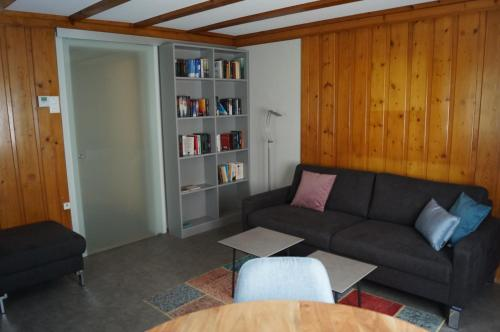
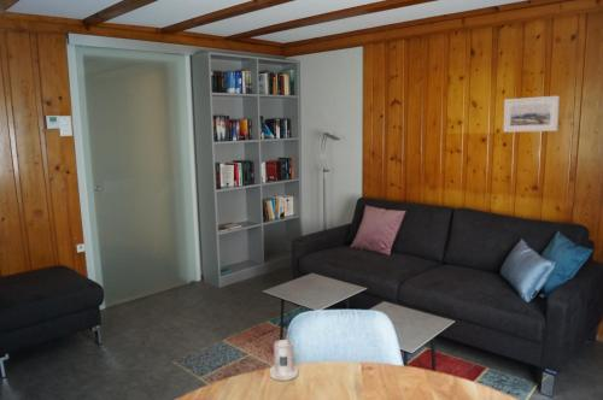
+ candle (283, 355)
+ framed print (529, 114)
